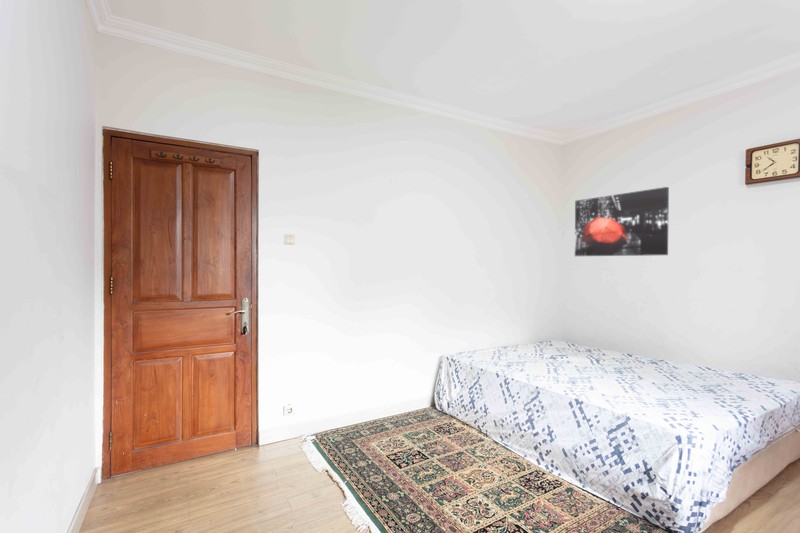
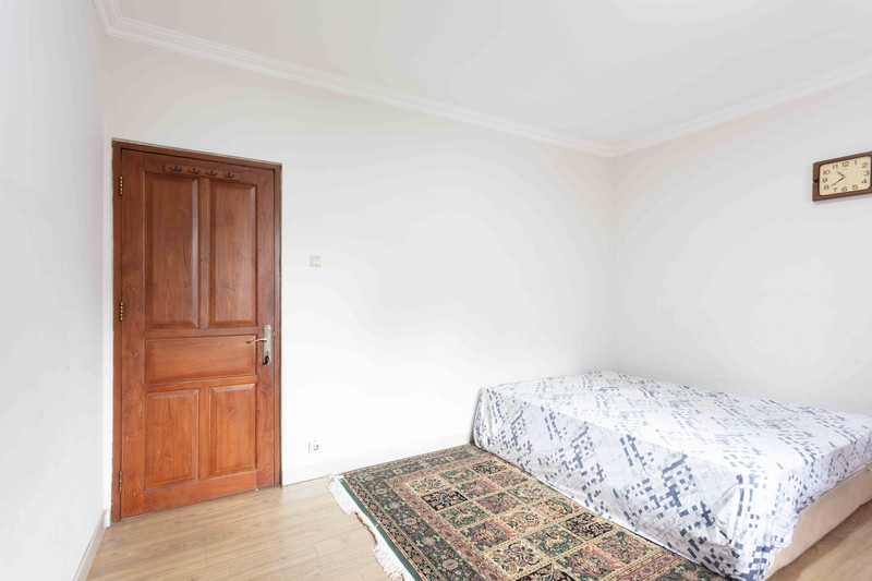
- wall art (617, 225)
